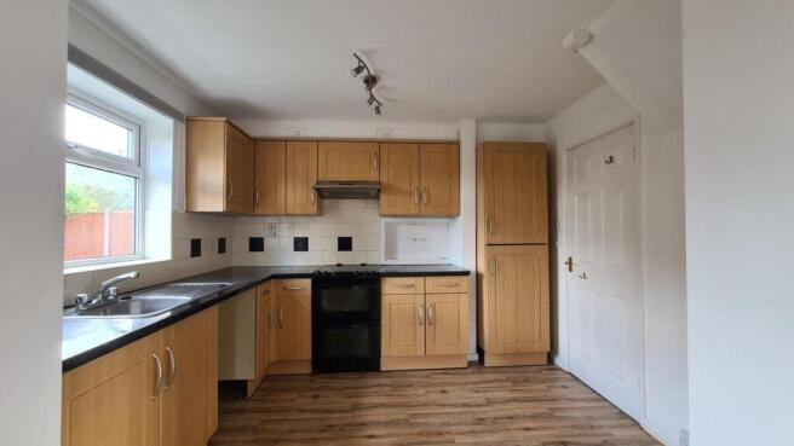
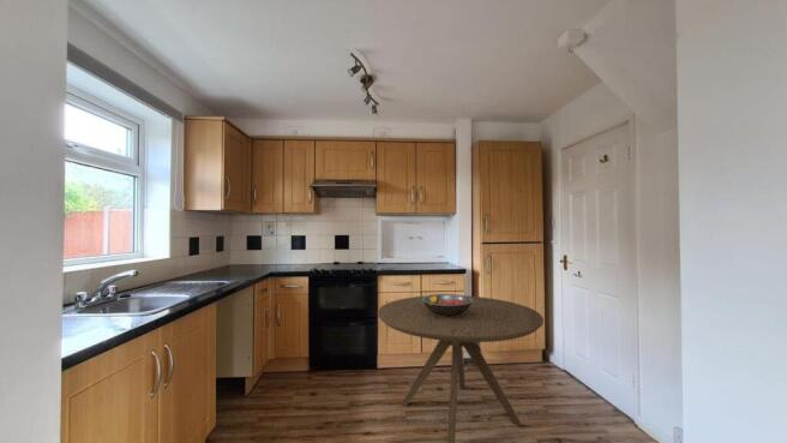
+ dining table (457, 361)
+ fruit bowl (446, 304)
